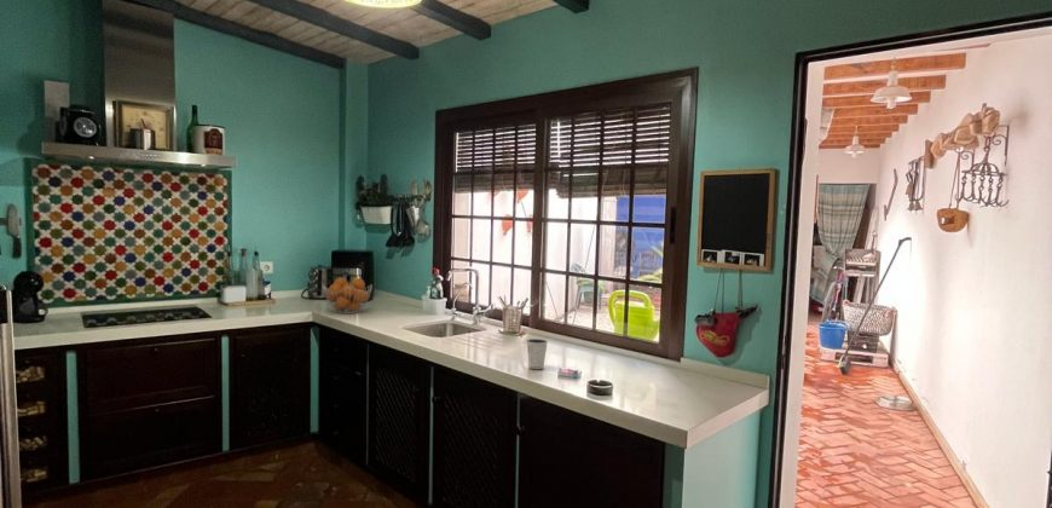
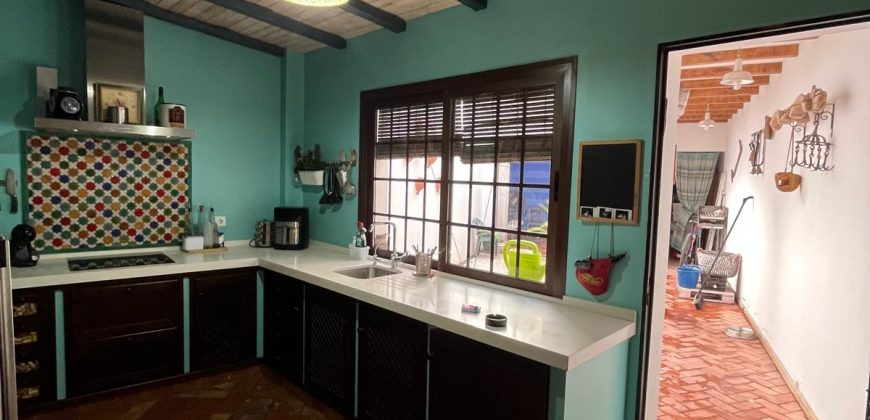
- dixie cup (536, 353)
- fruit basket (347, 294)
